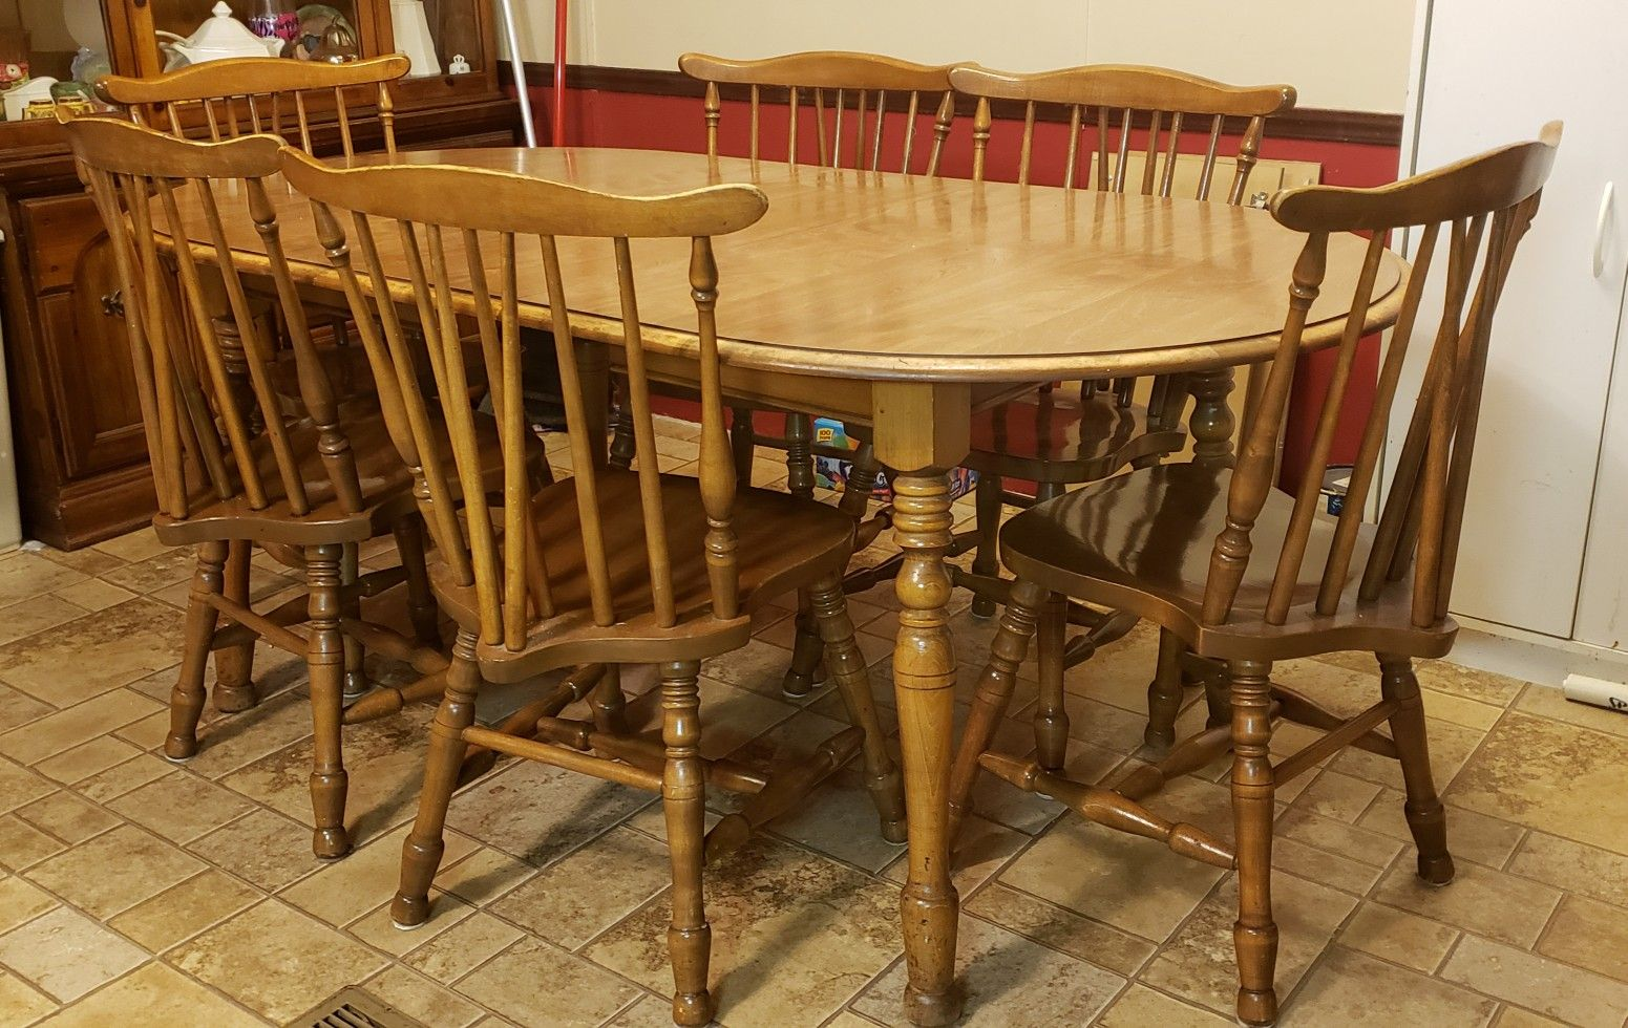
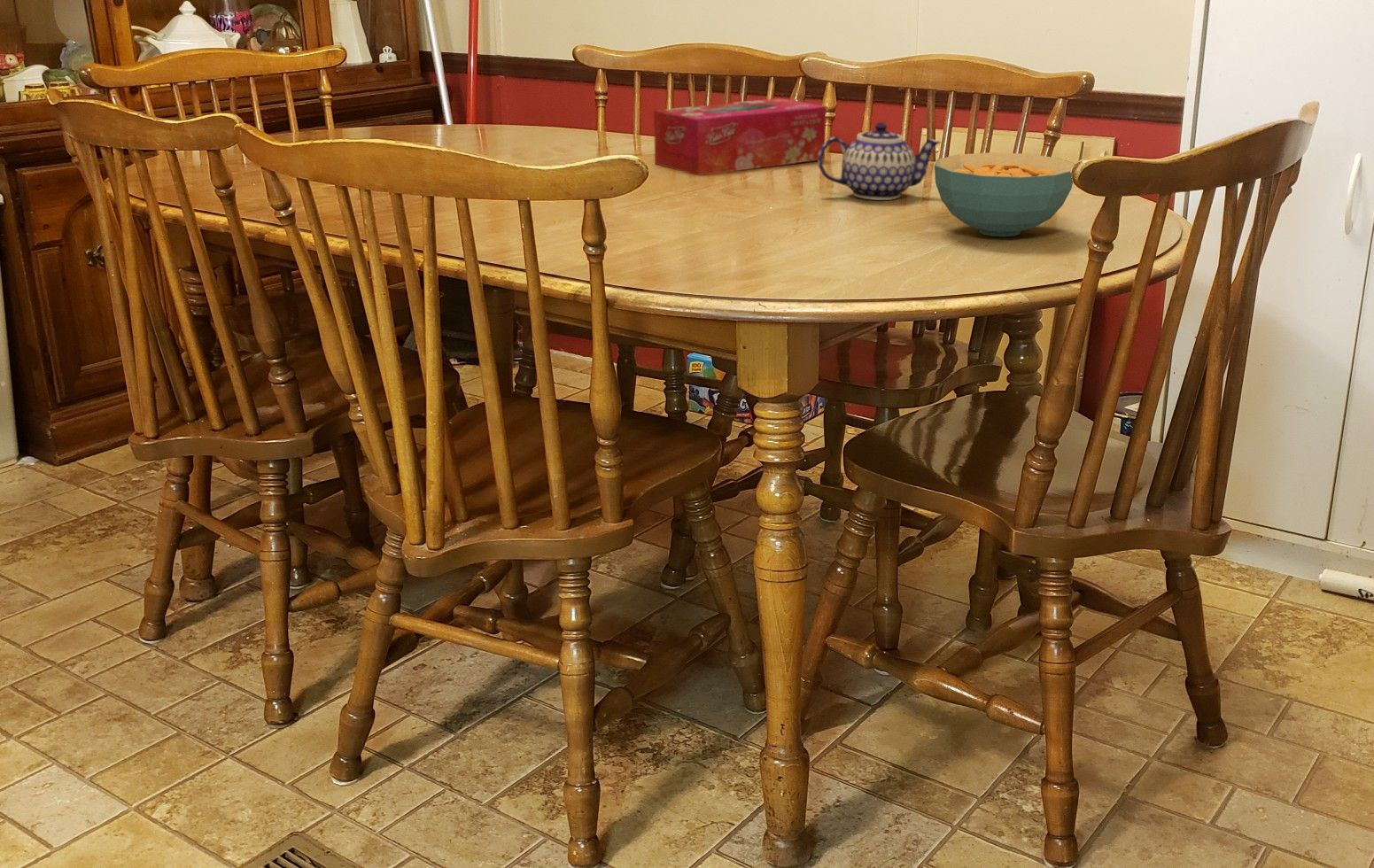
+ teapot (879, 159)
+ cereal bowl (1002, 198)
+ tissue box (740, 135)
